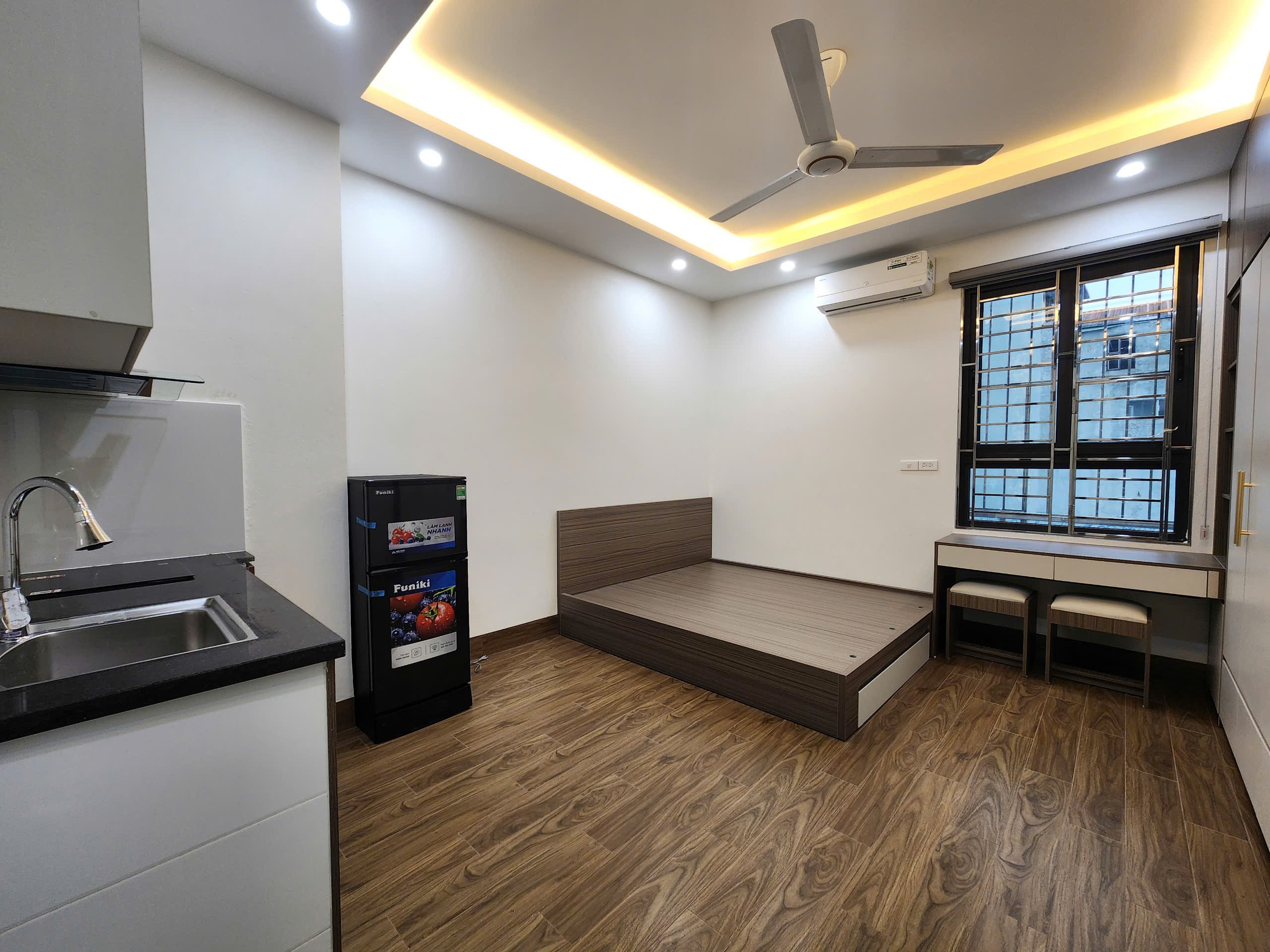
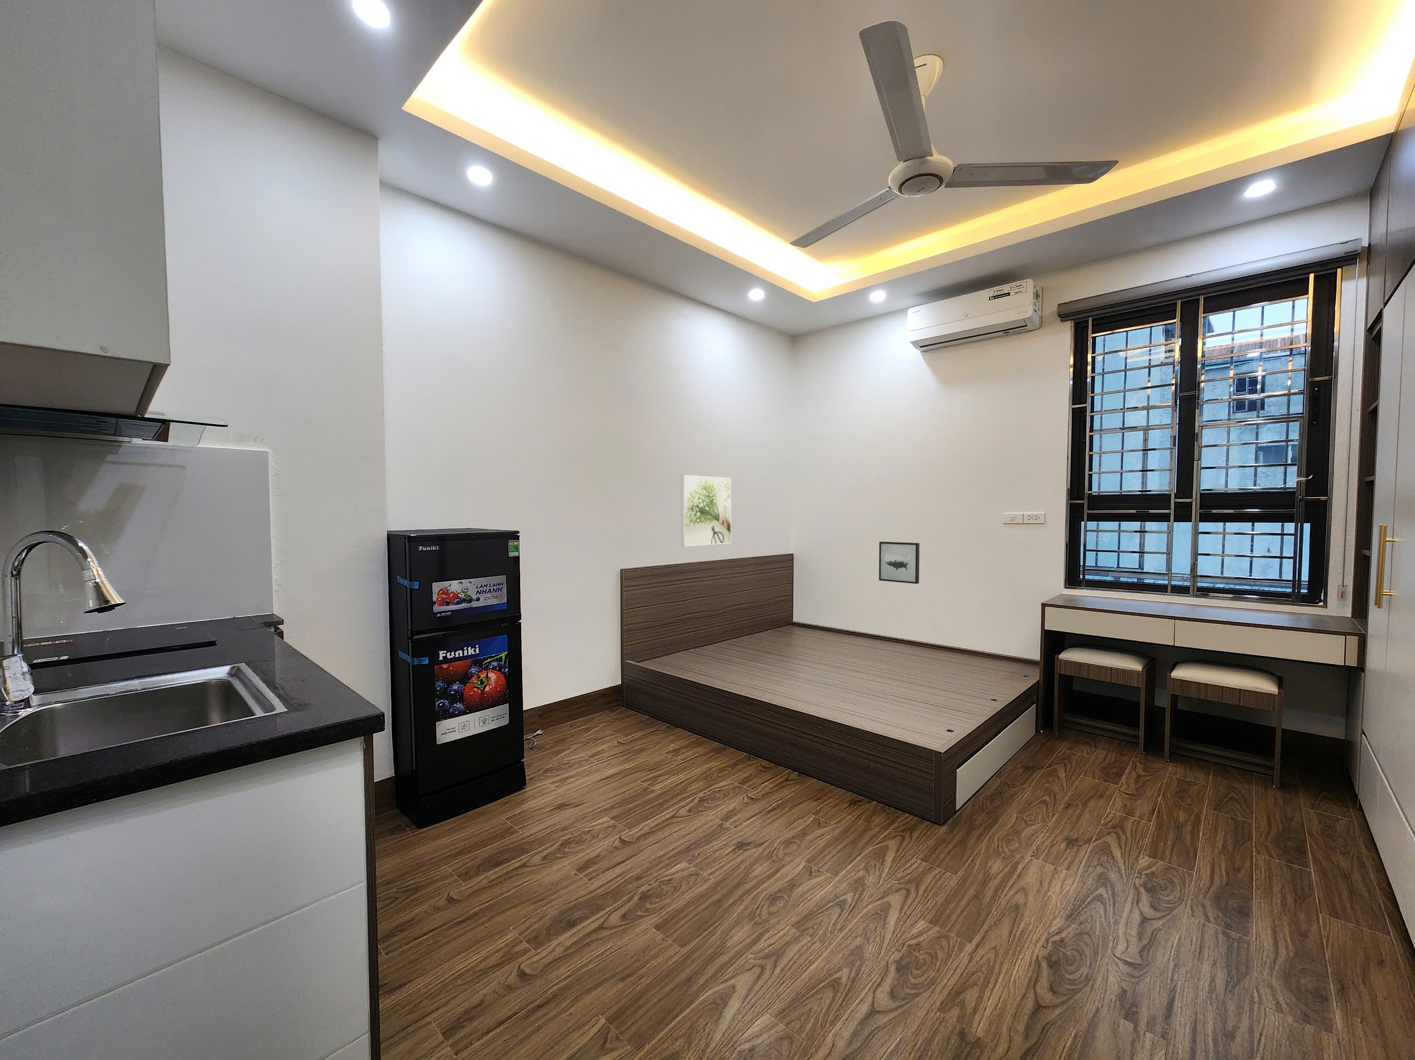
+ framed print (708, 510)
+ wall art (899, 562)
